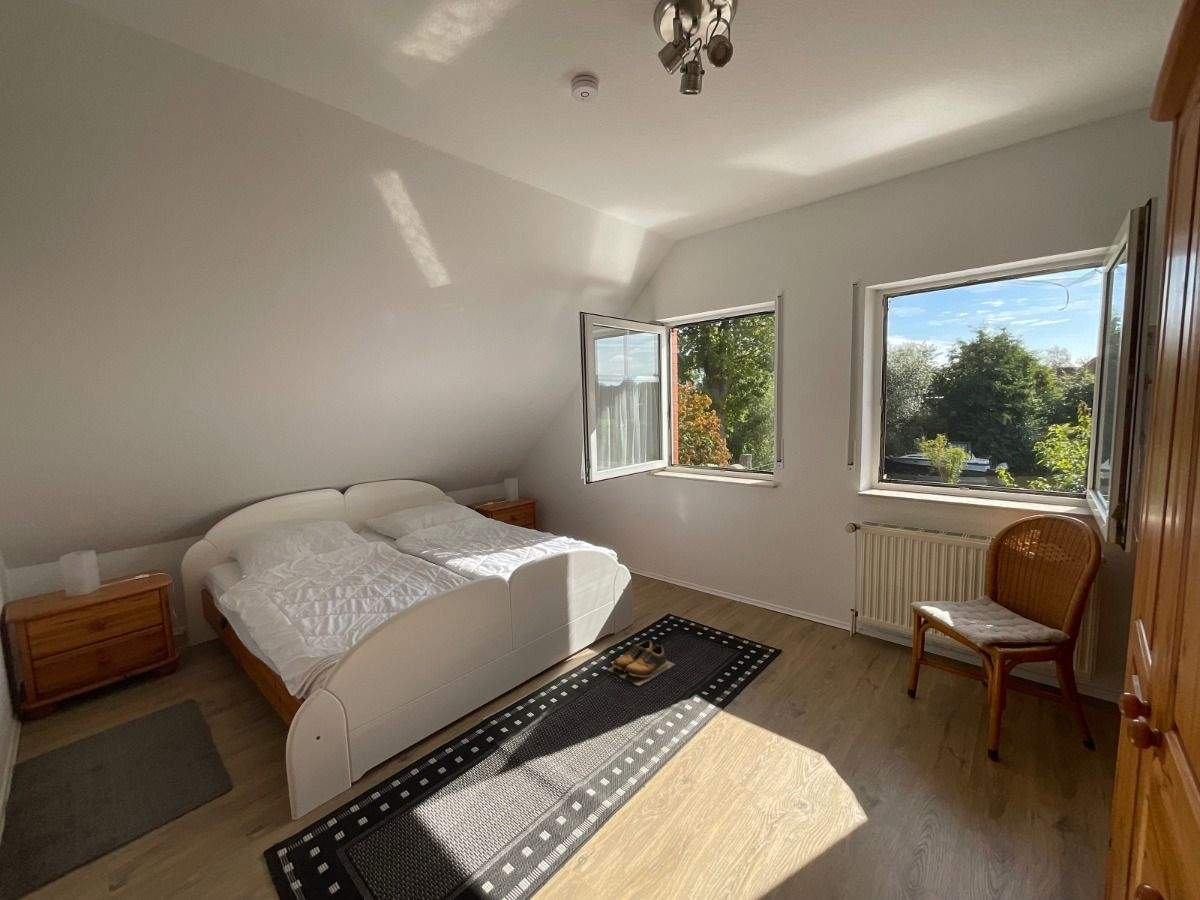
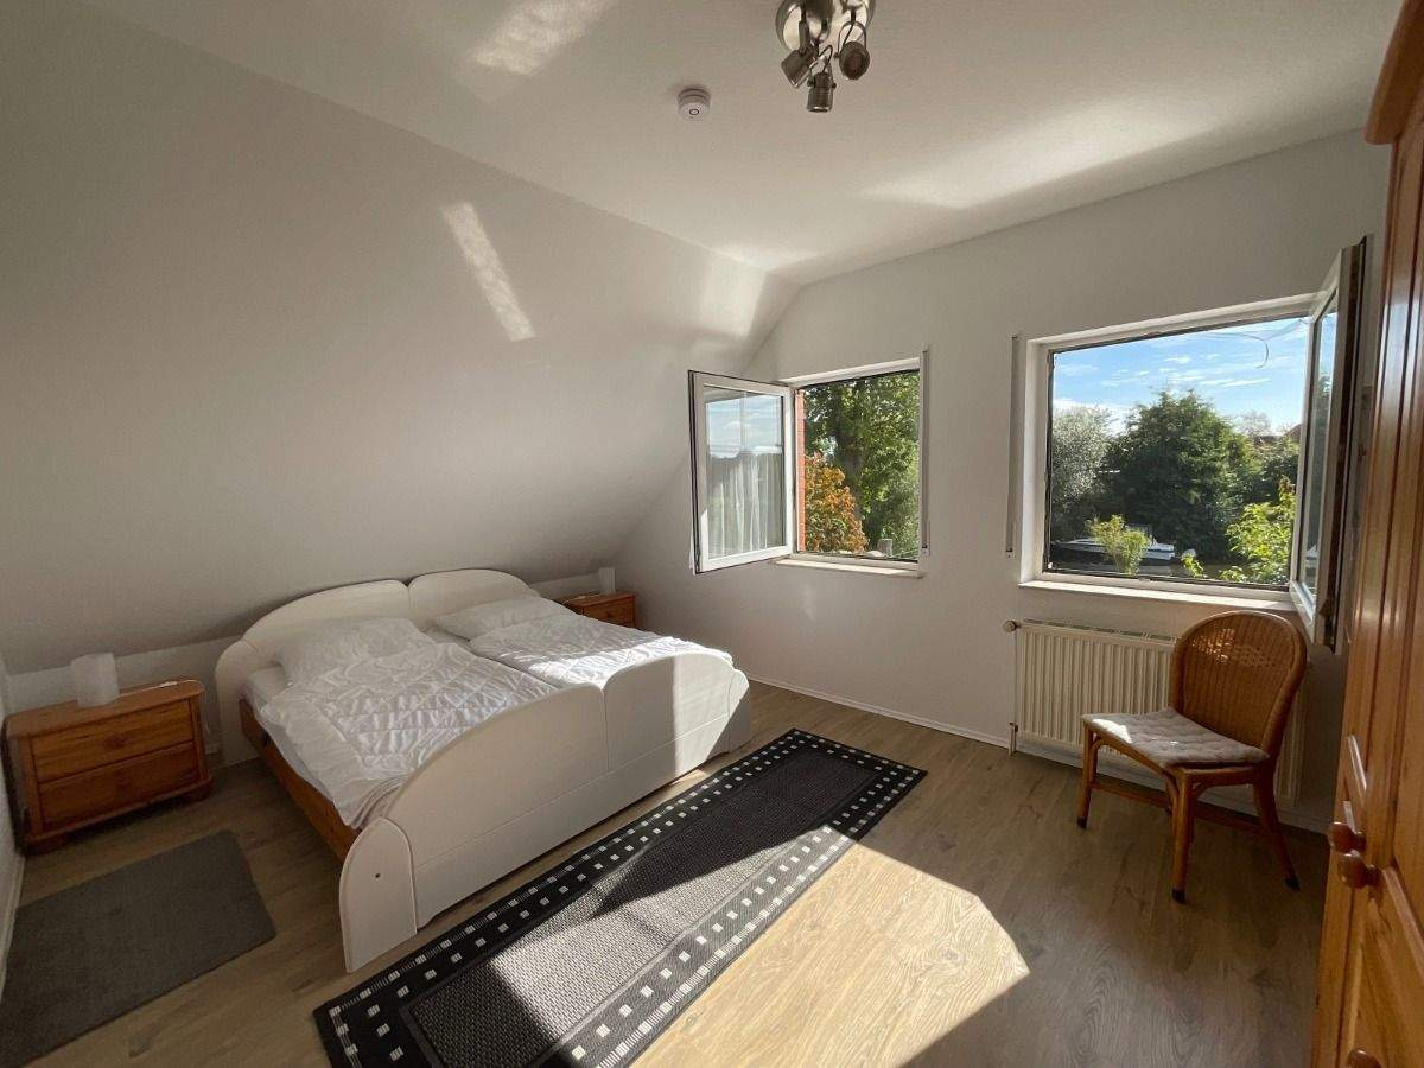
- shoes (641, 657)
